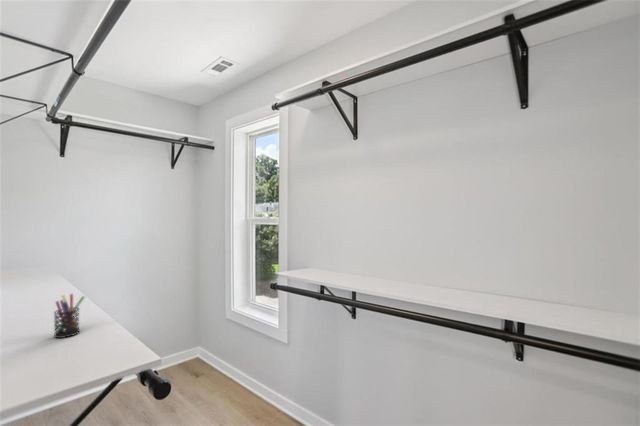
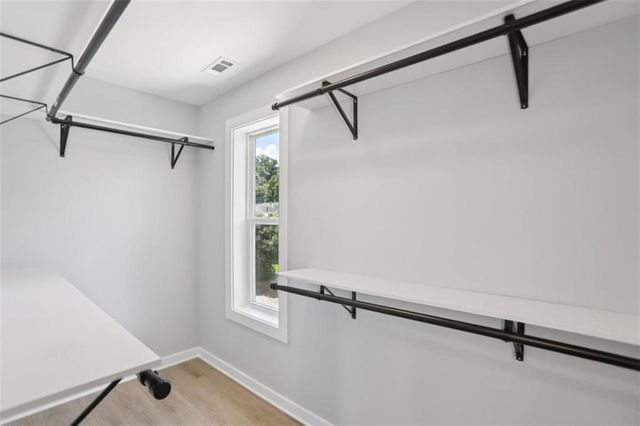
- pen holder (70, 312)
